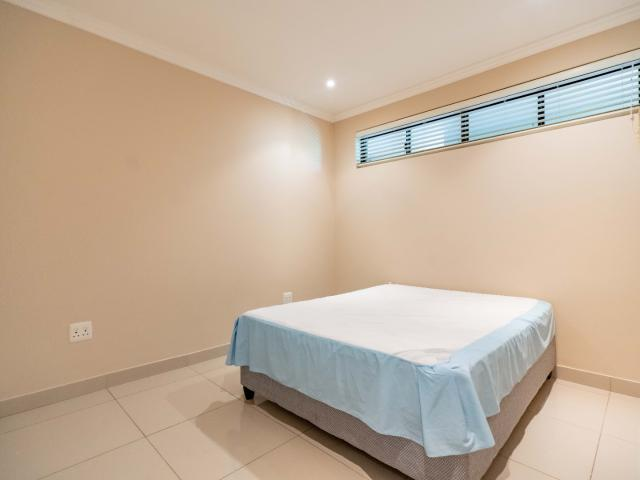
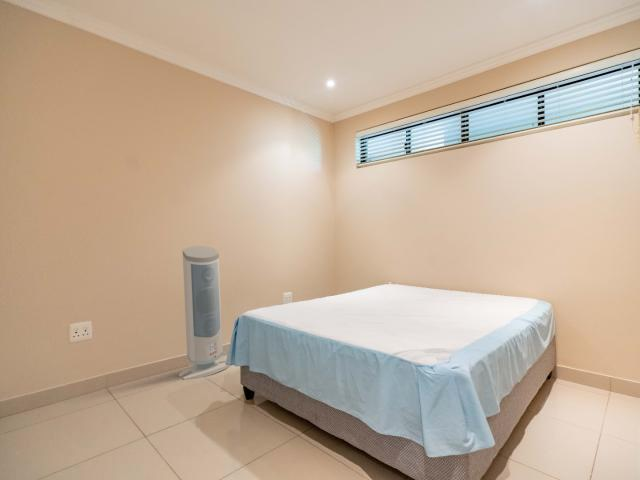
+ air purifier (203, 308)
